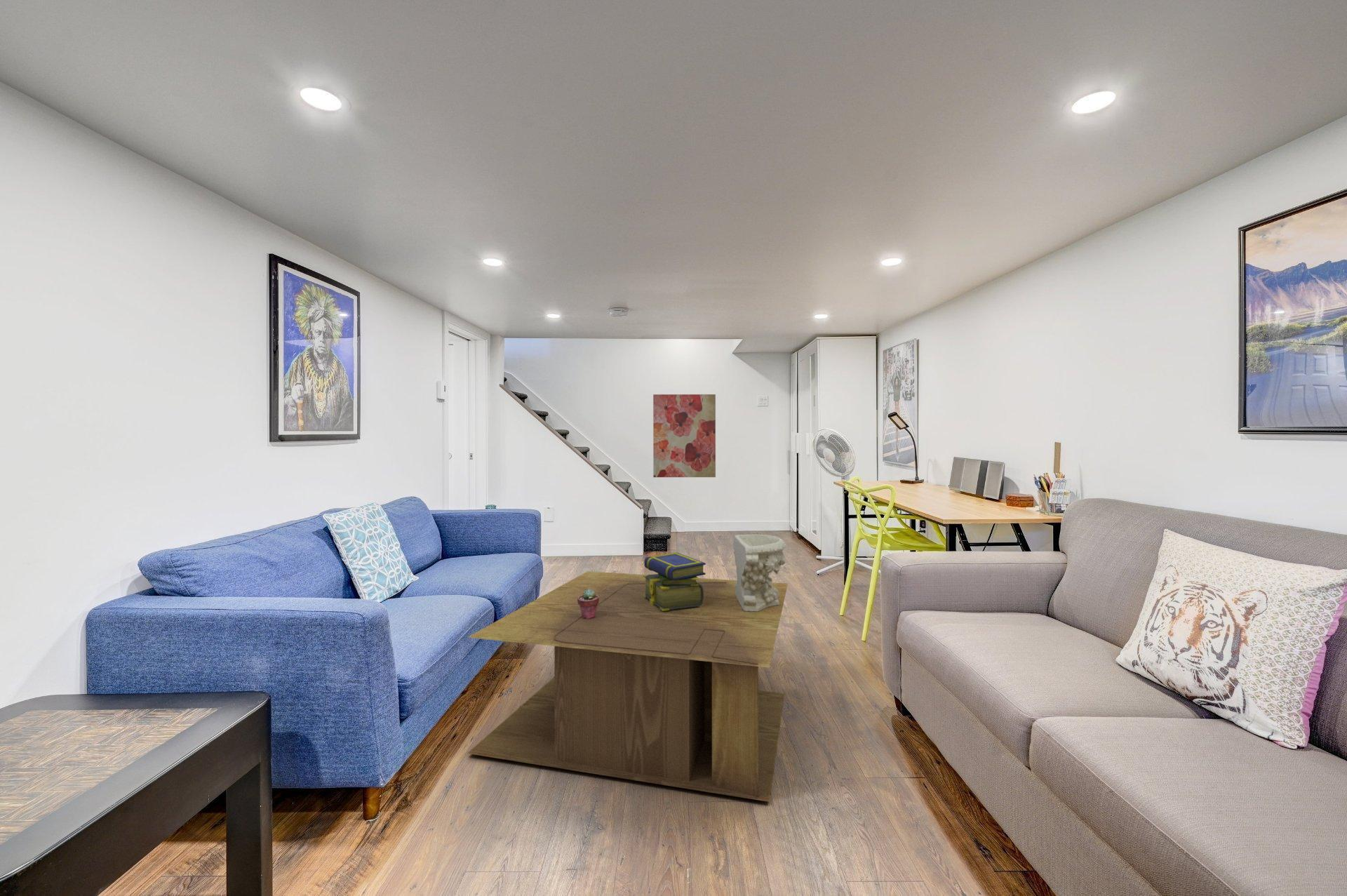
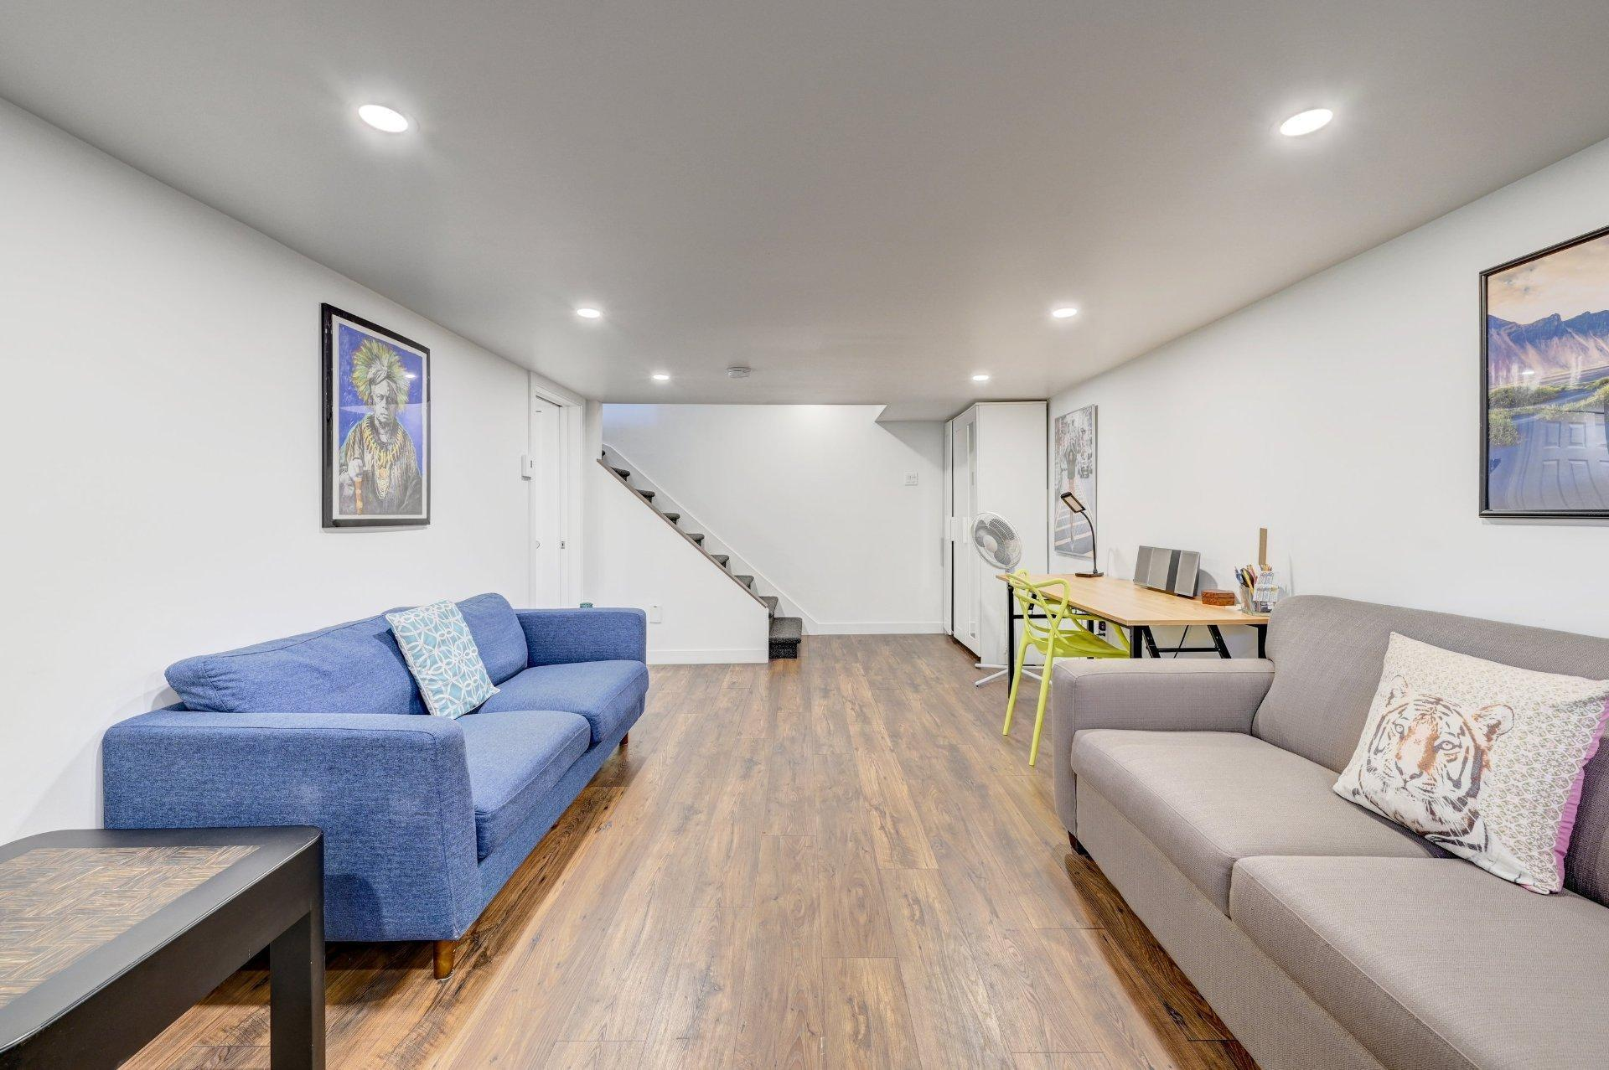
- stack of books (674, 580)
- coffee table (653, 655)
- decorative bowl (756, 571)
- potted succulent (588, 602)
- wall art (684, 436)
